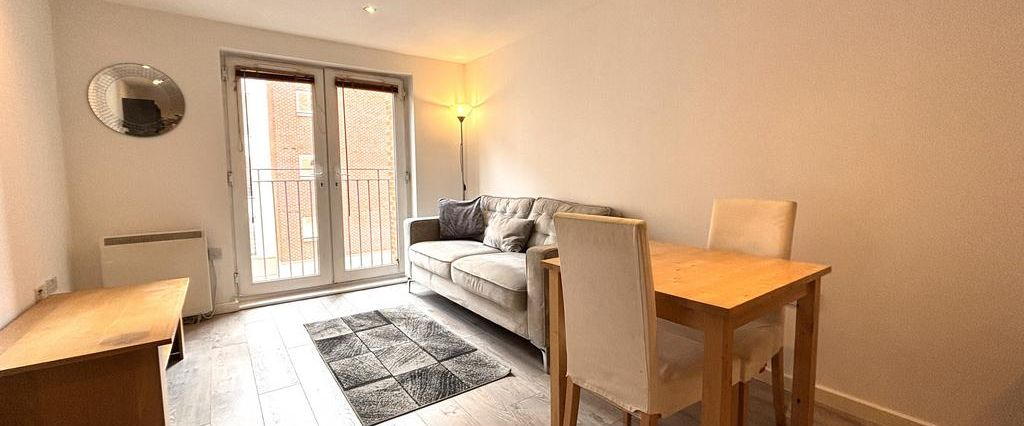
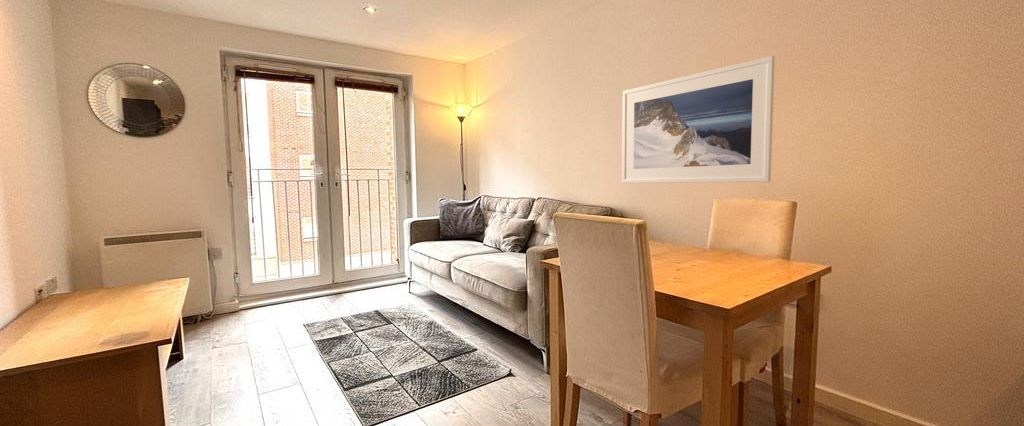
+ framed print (686, 129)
